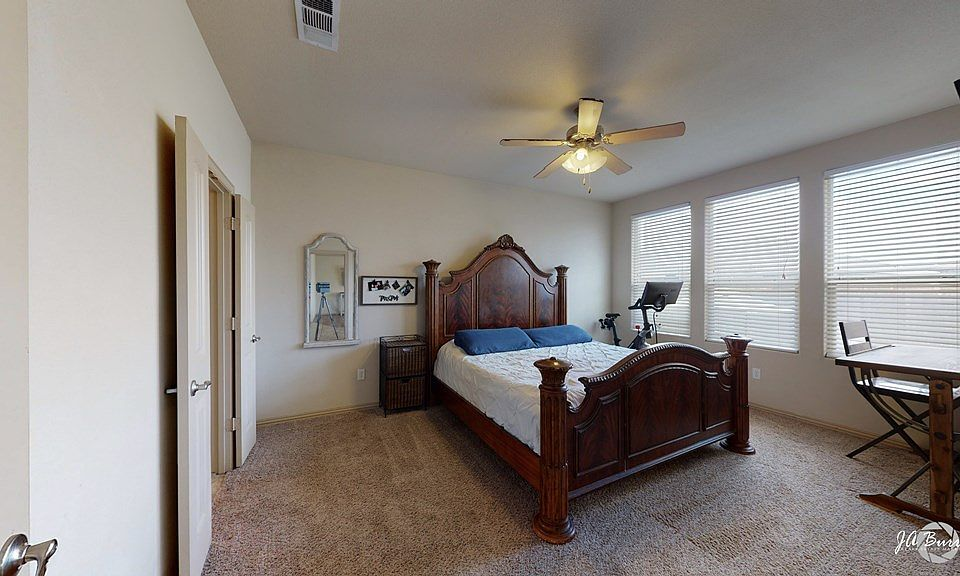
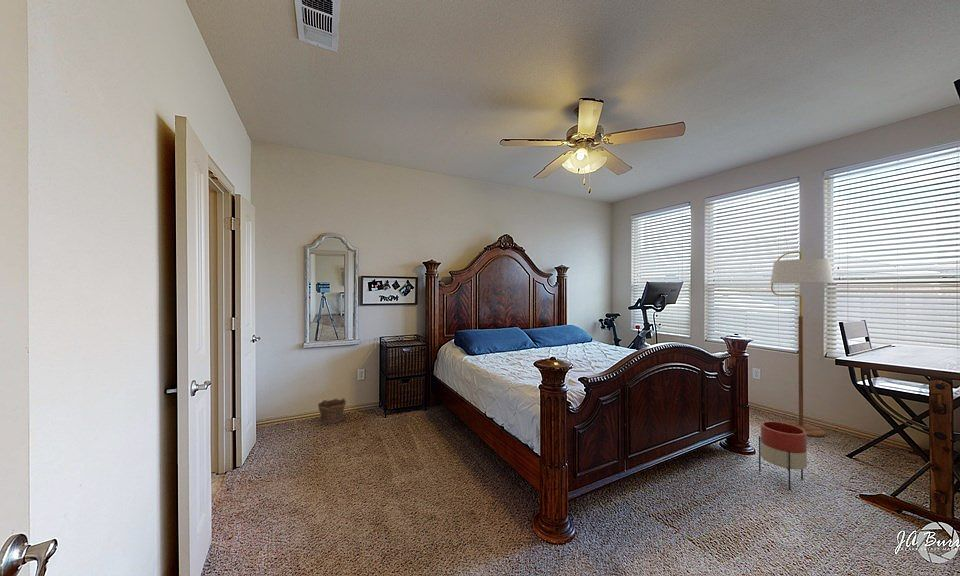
+ planter (783, 454)
+ floor lamp (799, 339)
+ clay pot (332, 407)
